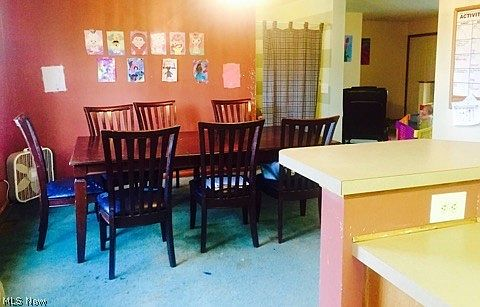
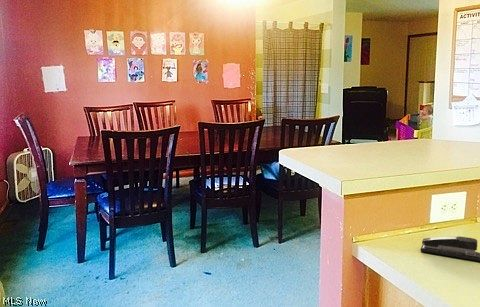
+ stapler (452, 245)
